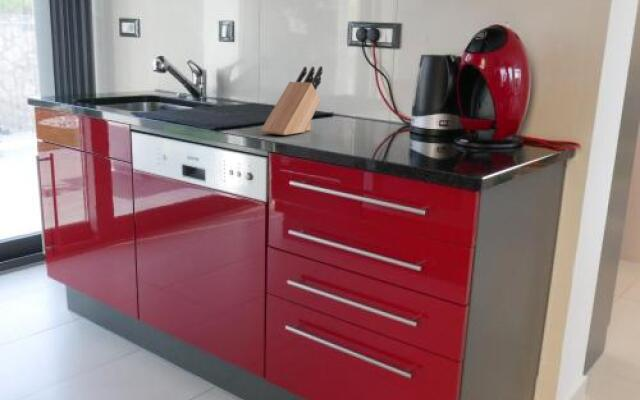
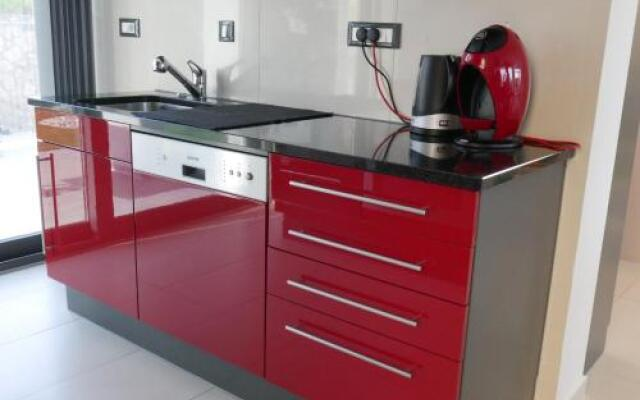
- knife block (295, 98)
